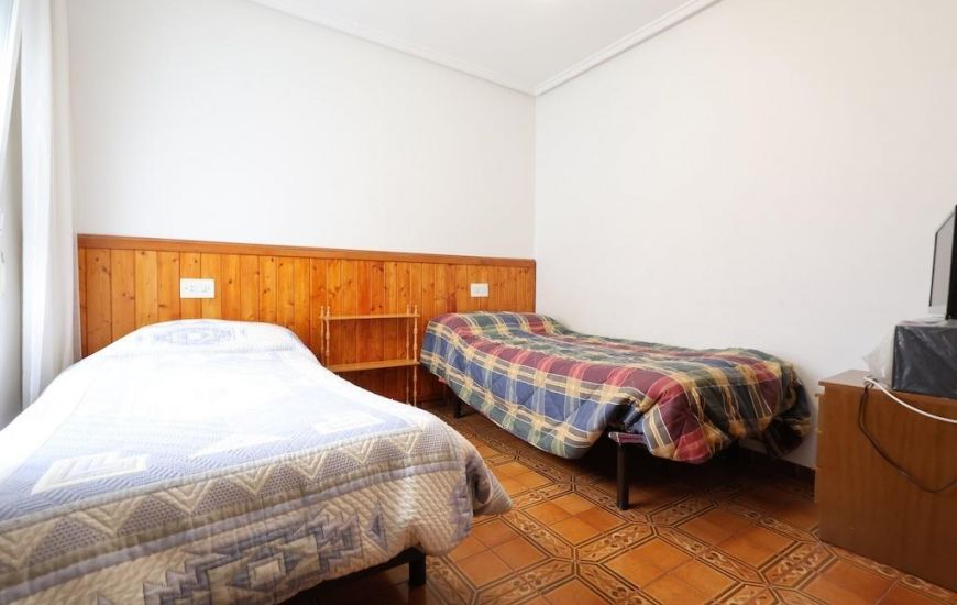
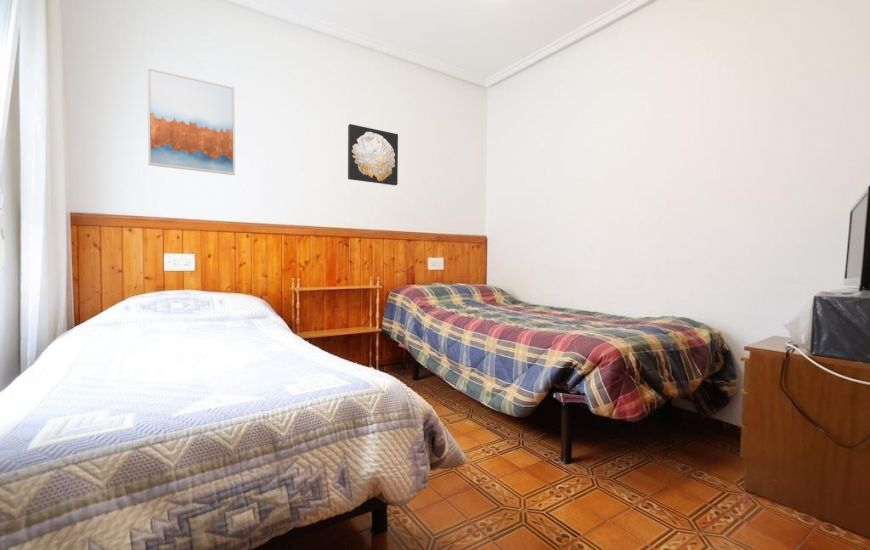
+ wall art (373, 156)
+ wall art (193, 124)
